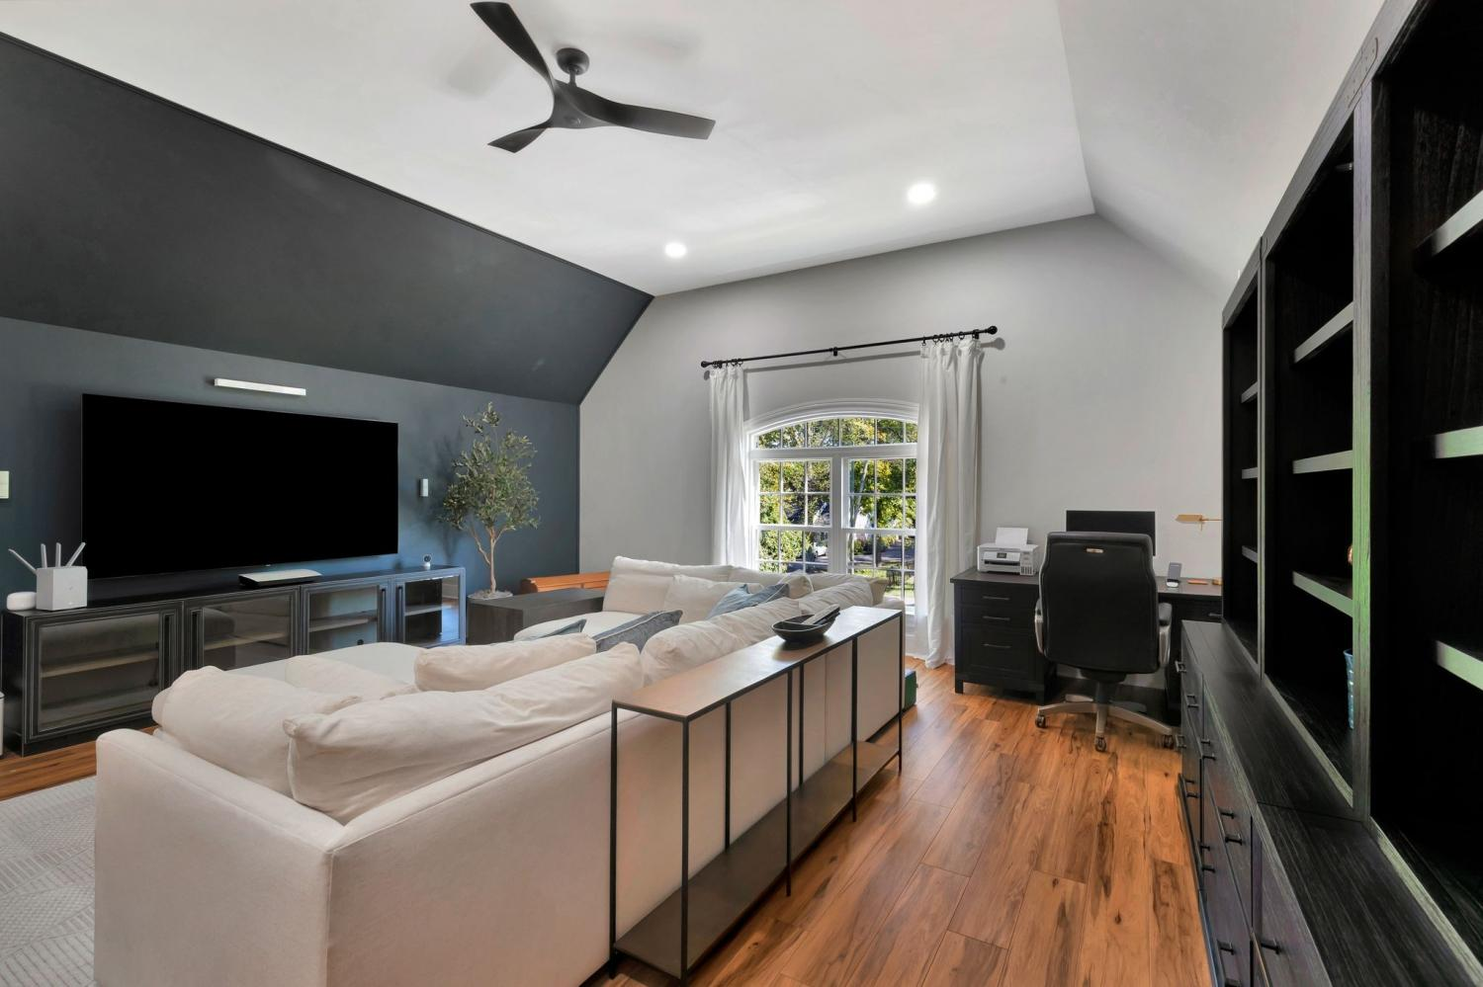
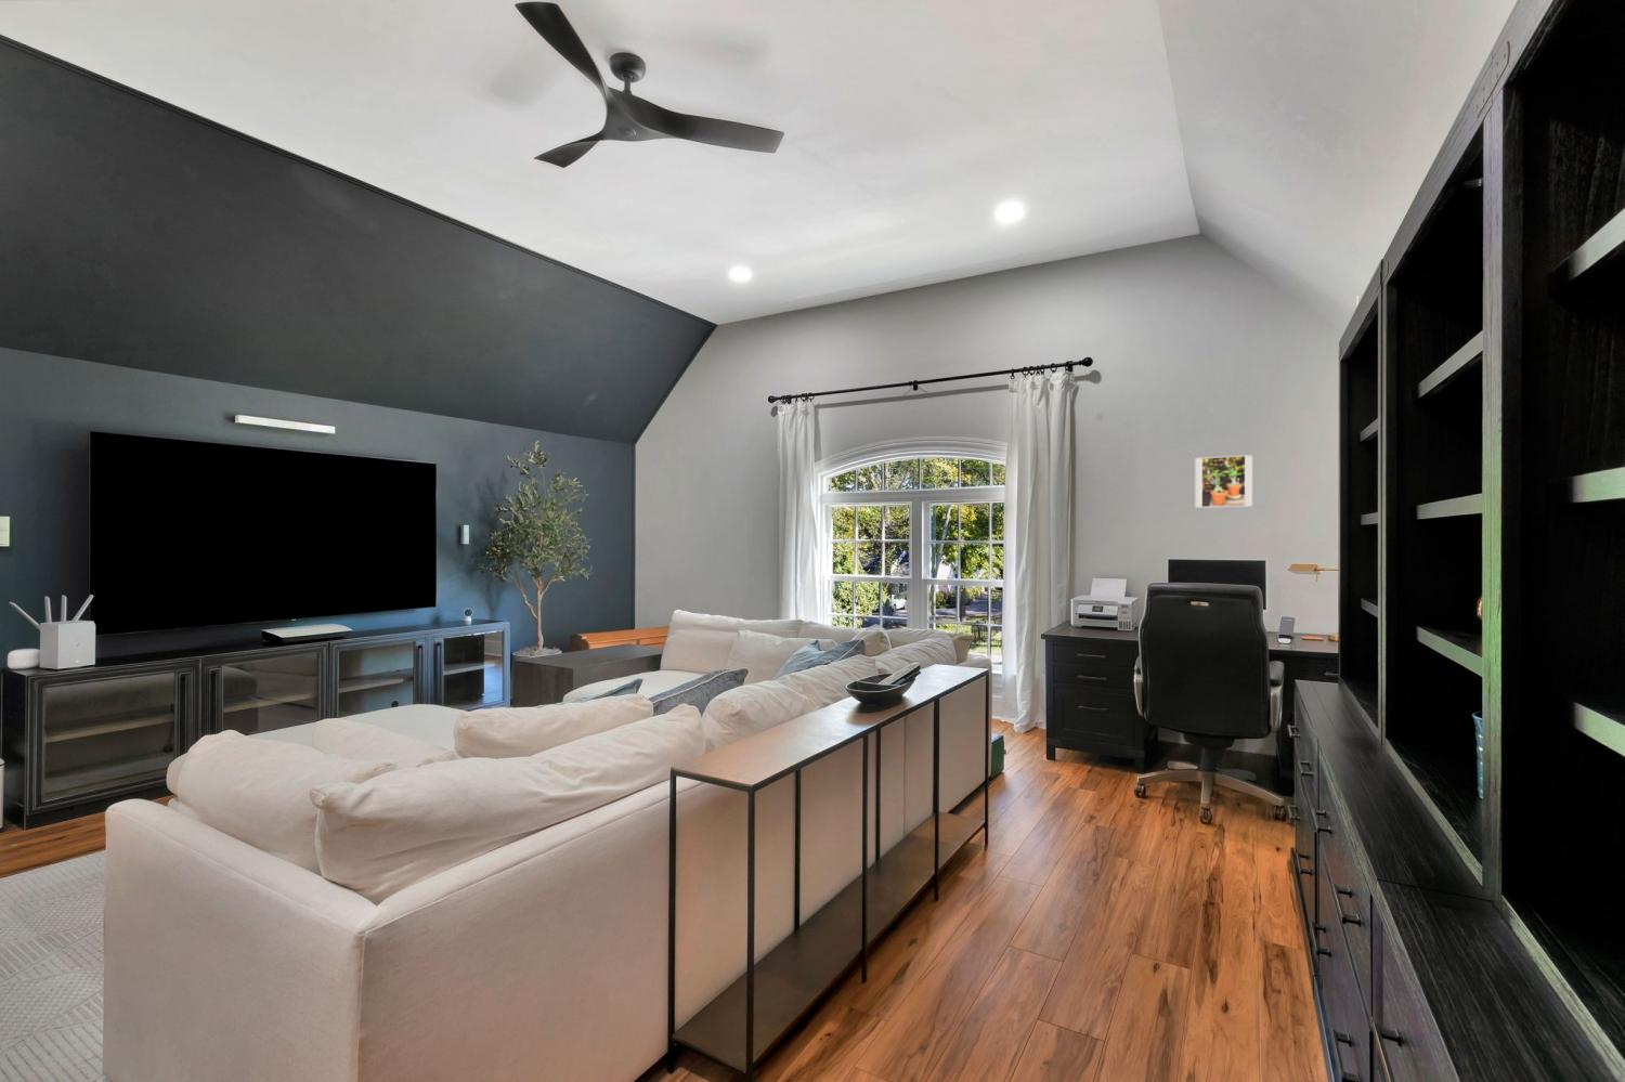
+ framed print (1223, 481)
